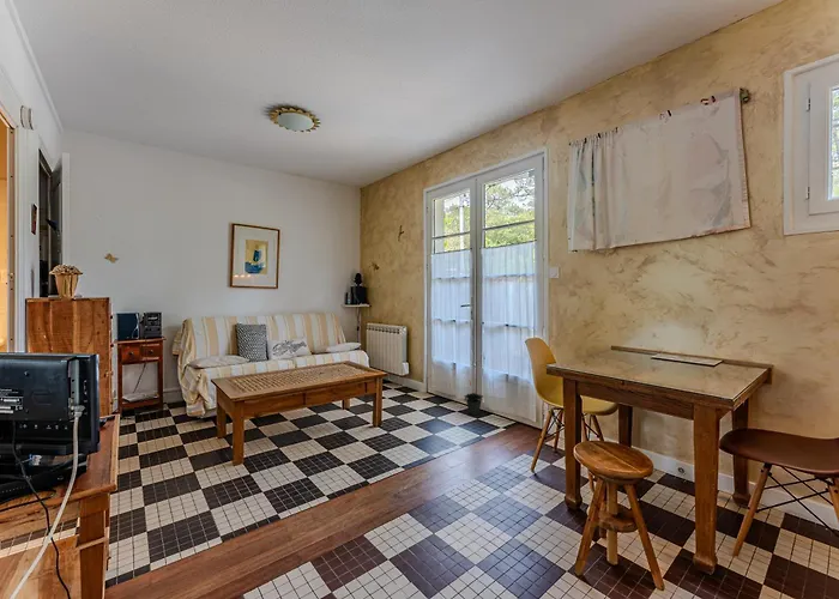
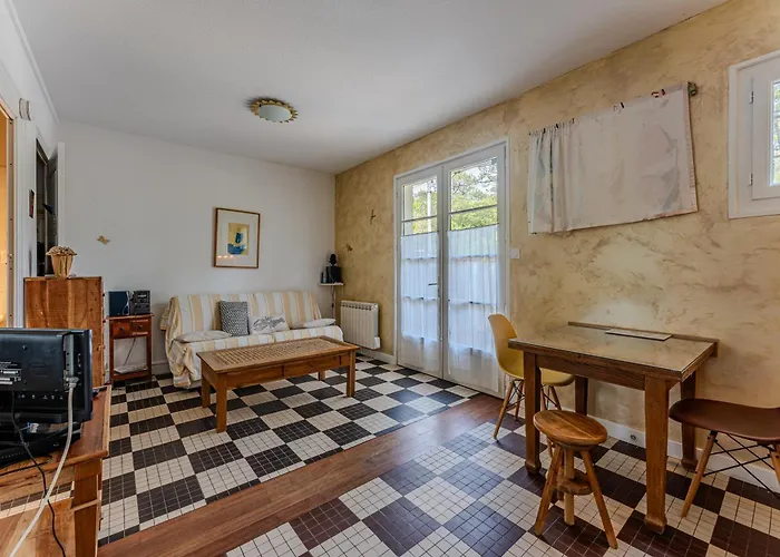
- potted plant (472, 395)
